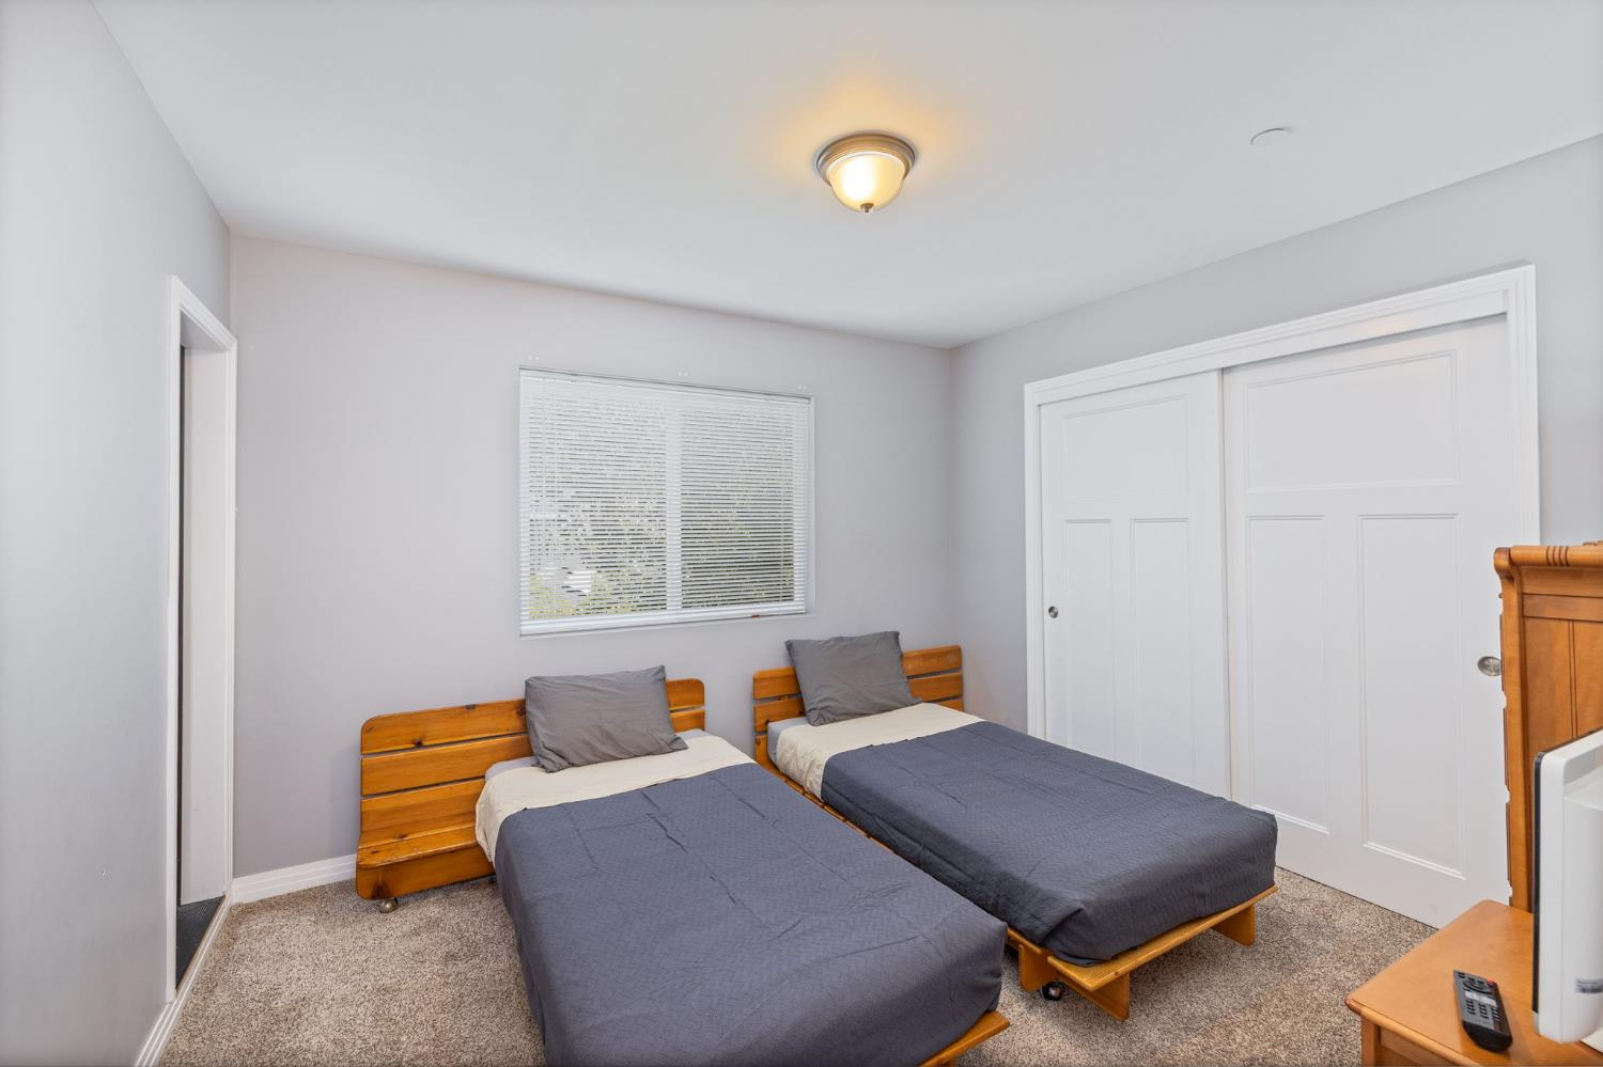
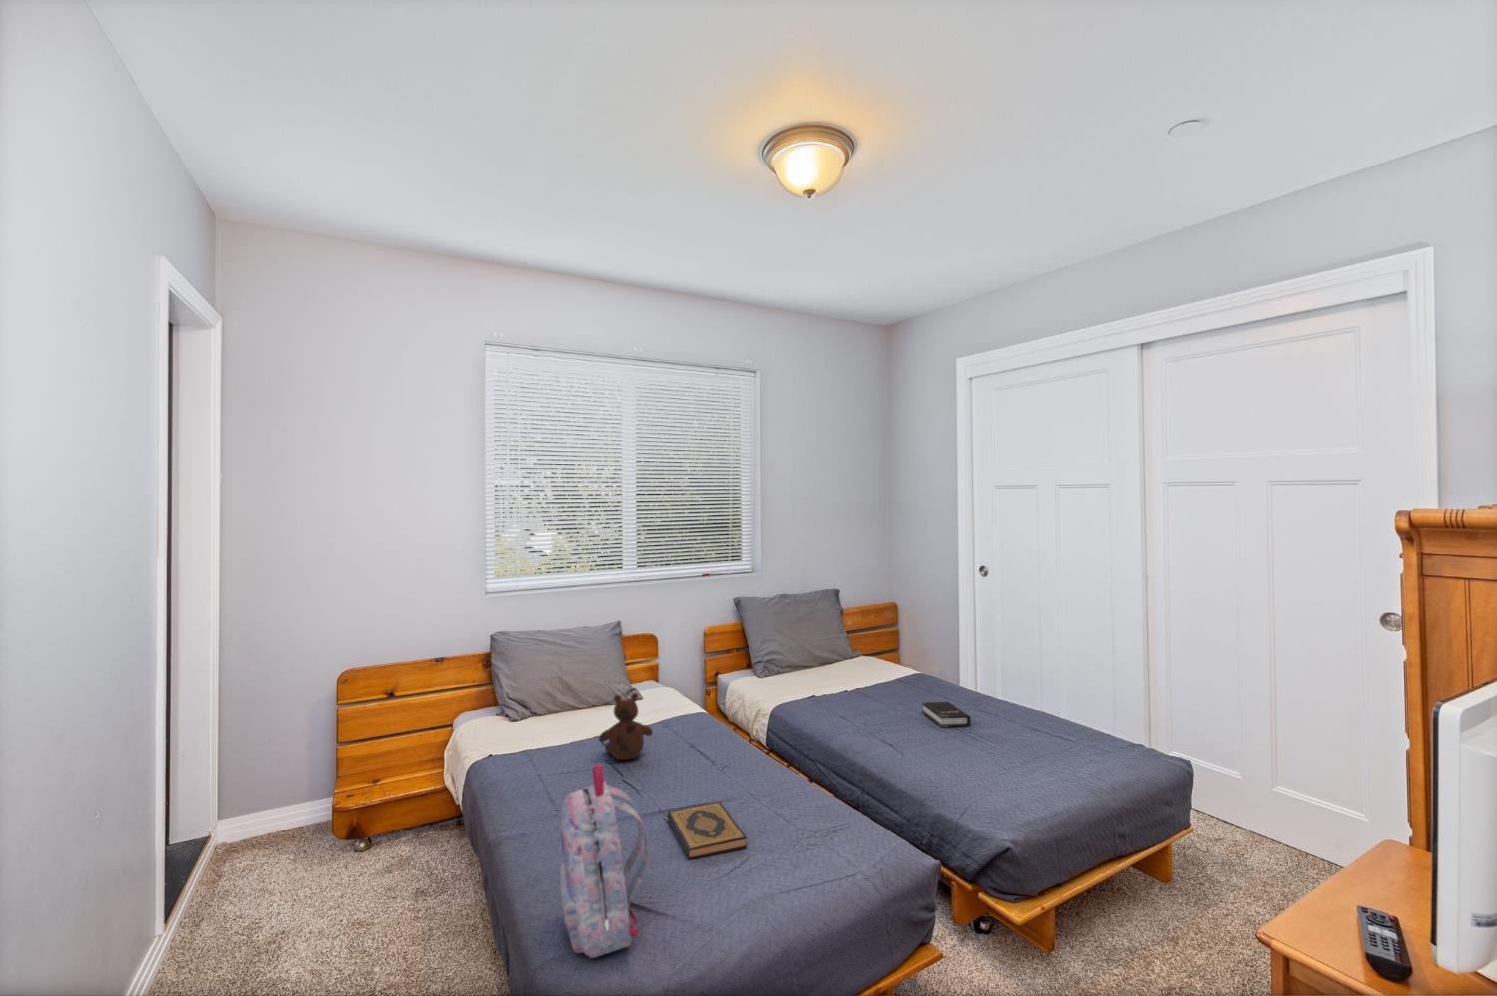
+ hardback book (945, 713)
+ hardback book (705, 827)
+ backpack (604, 847)
+ teddy bear (624, 723)
